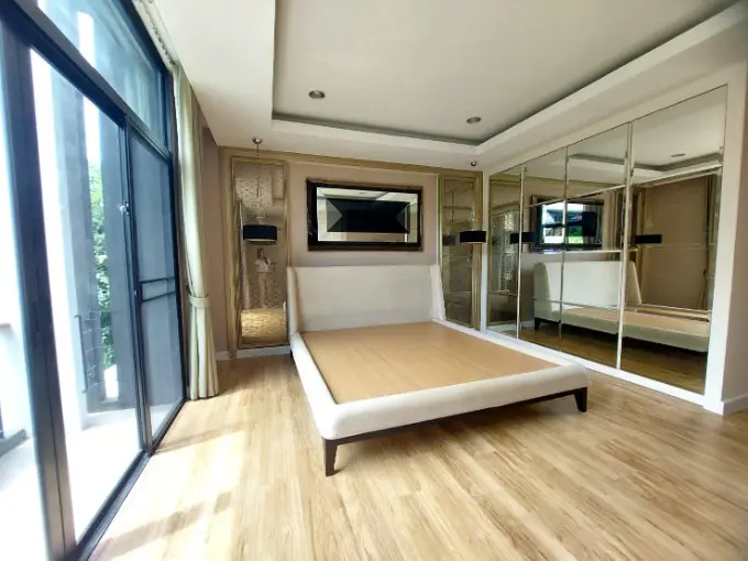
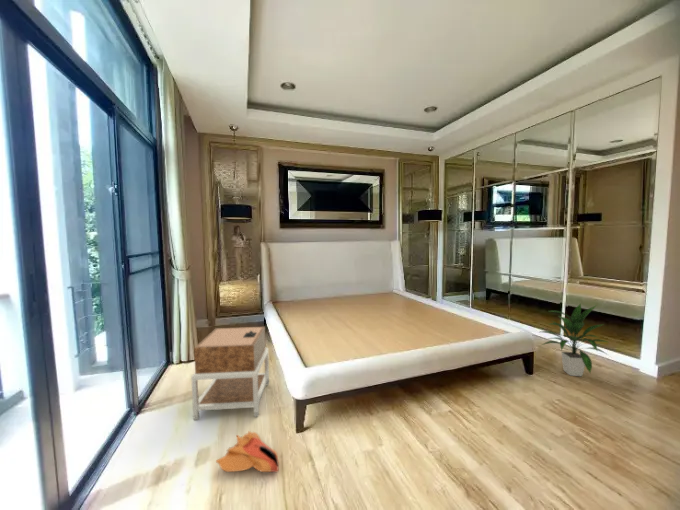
+ nightstand (234, 366)
+ shoe (254, 452)
+ indoor plant (574, 339)
